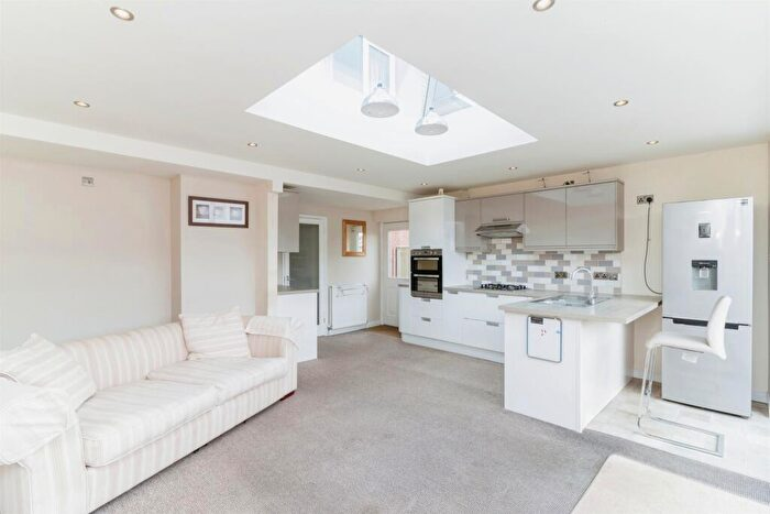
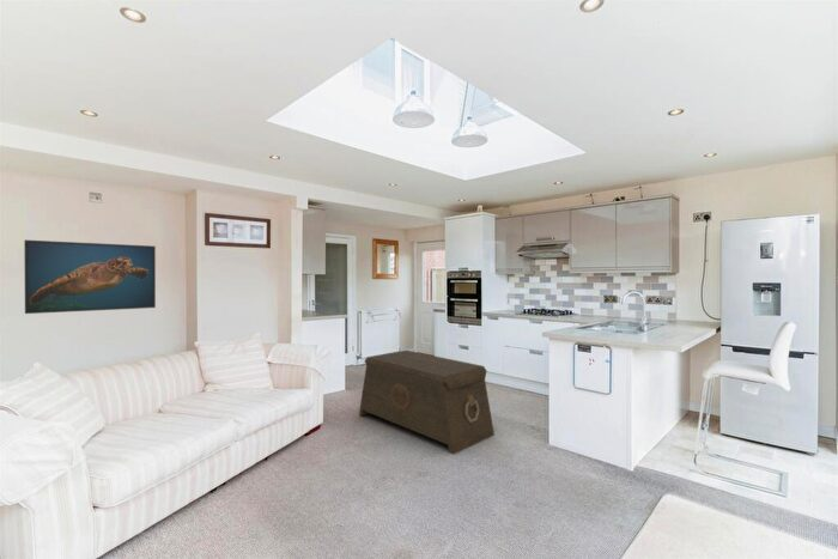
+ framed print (96, 277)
+ storage trunk (421, 393)
